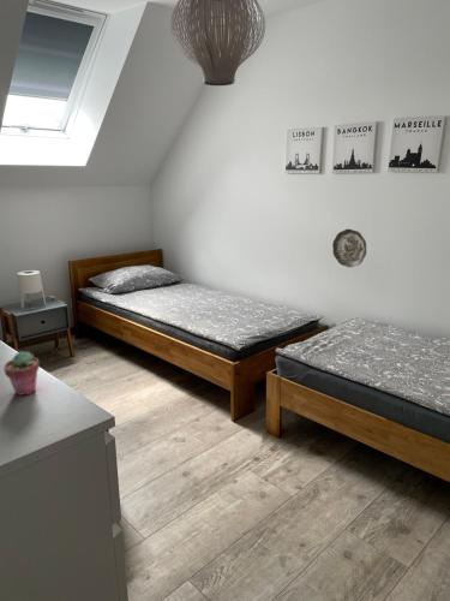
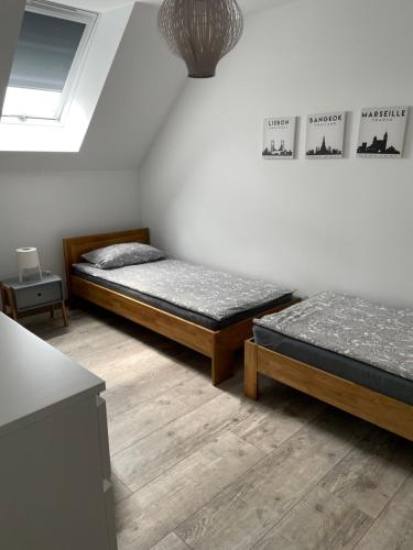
- potted succulent (22, 370)
- decorative plate (349, 248)
